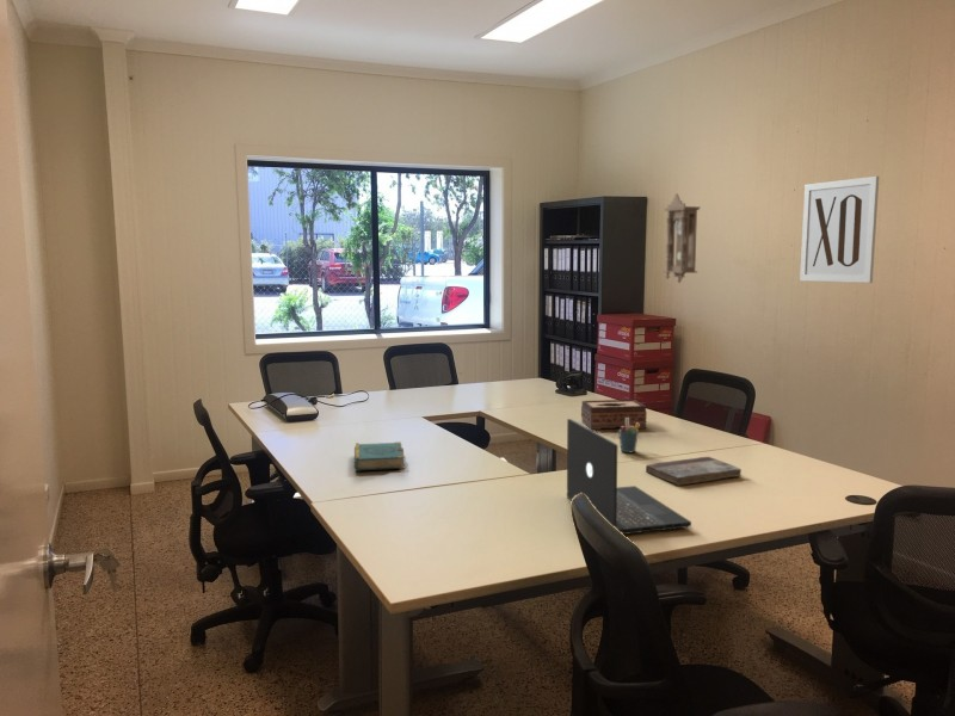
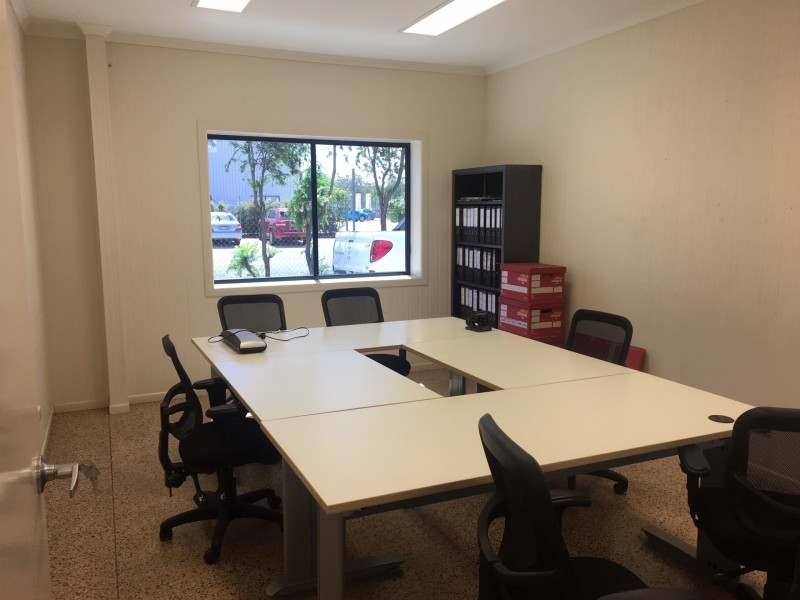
- book (378, 456)
- book (692, 469)
- pendulum clock (680, 239)
- wall art (837, 232)
- laptop (616, 470)
- tissue box (612, 414)
- pen holder (628, 434)
